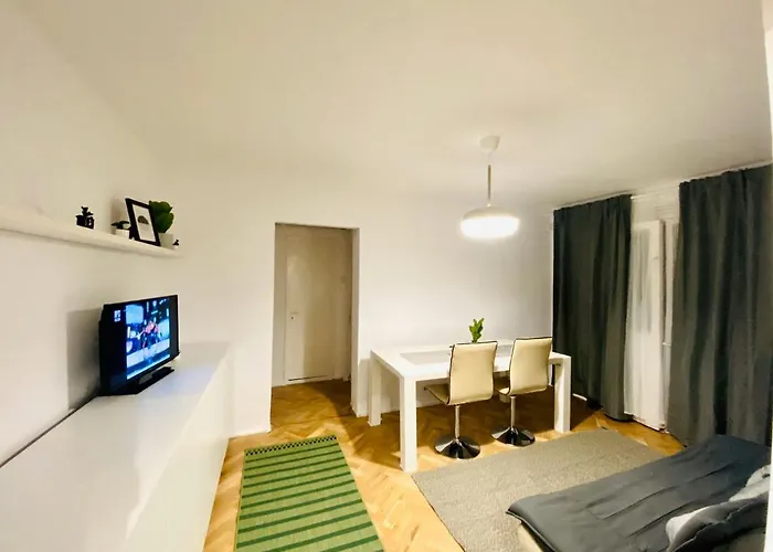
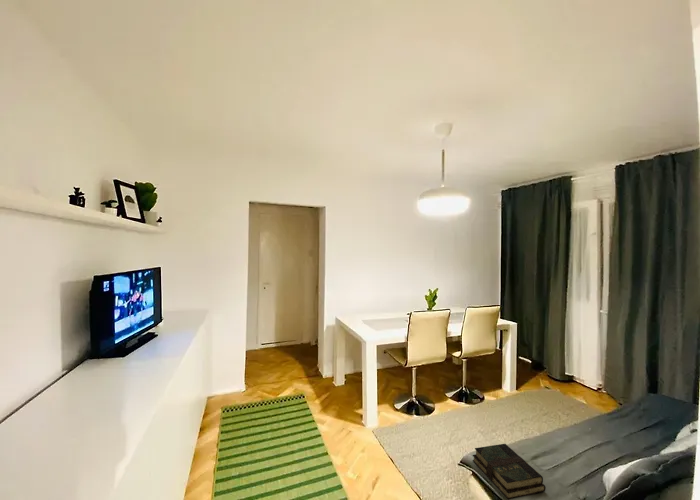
+ book (506, 468)
